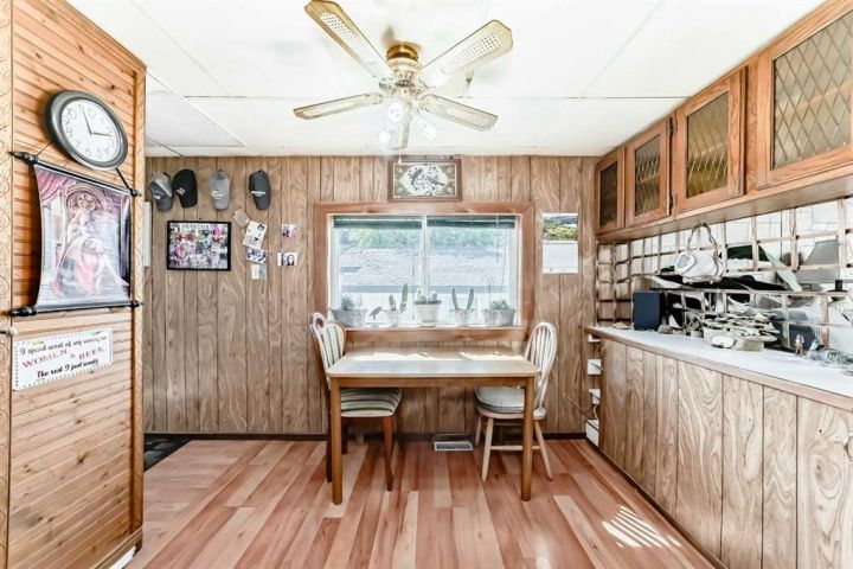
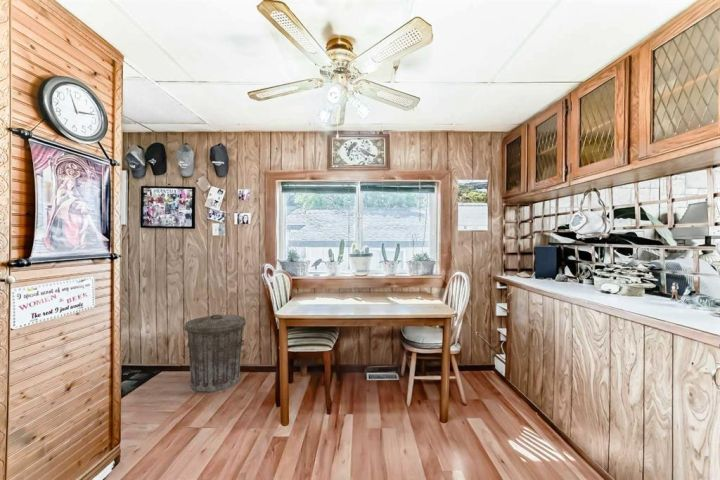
+ trash can (216, 348)
